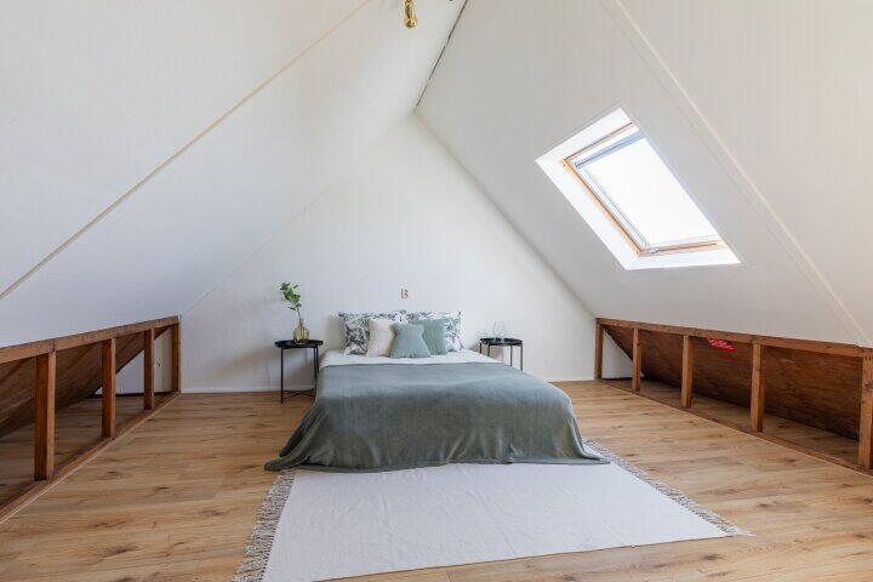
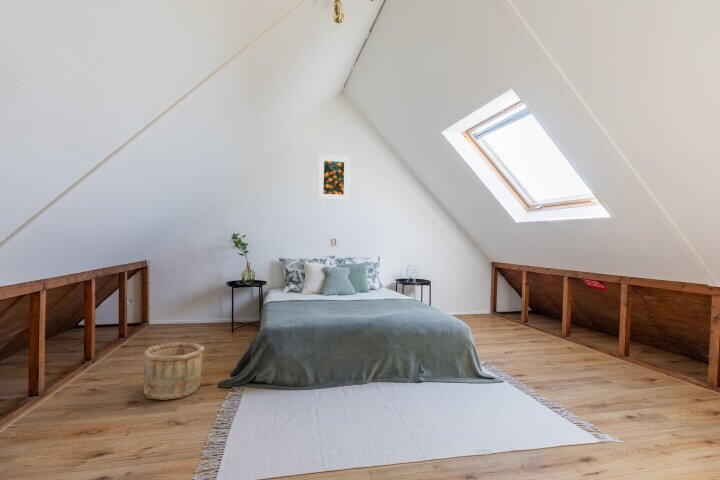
+ wooden bucket (173, 369)
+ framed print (333, 177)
